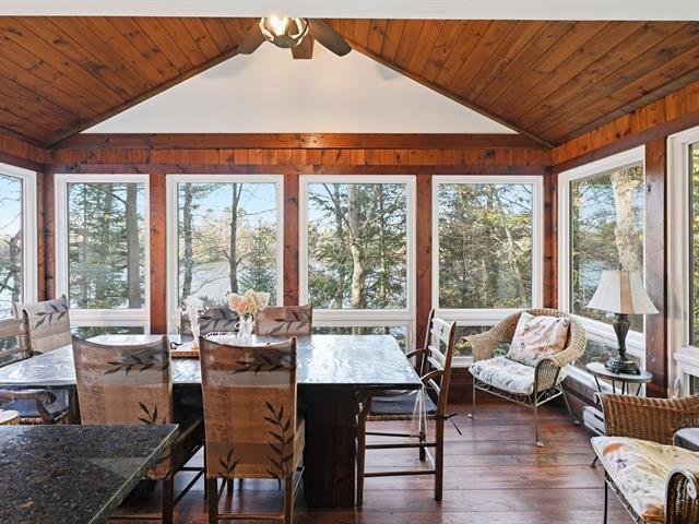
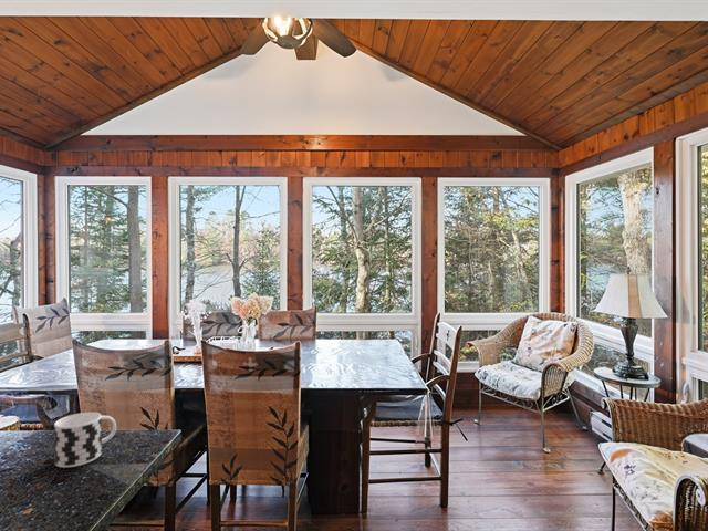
+ cup (86, 436)
